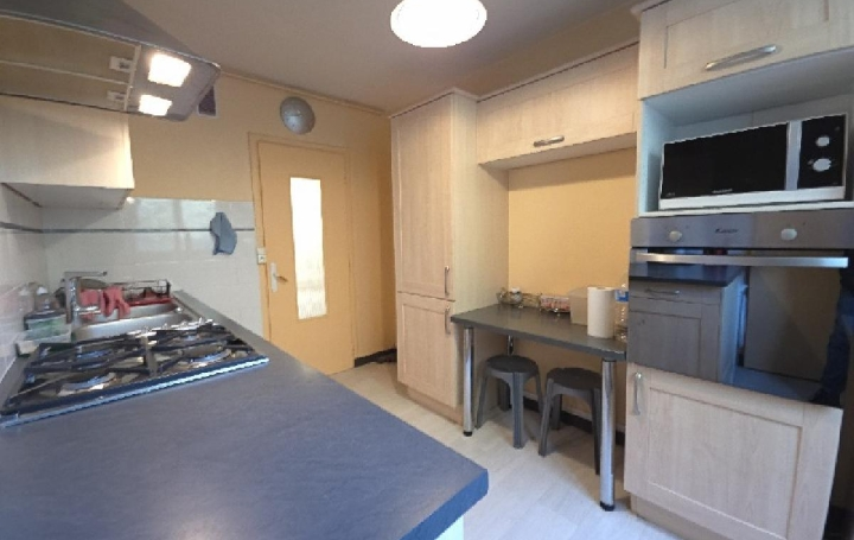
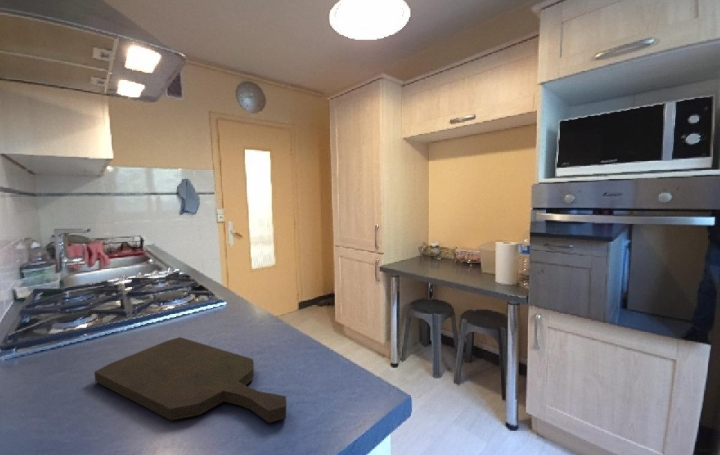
+ cutting board (201, 380)
